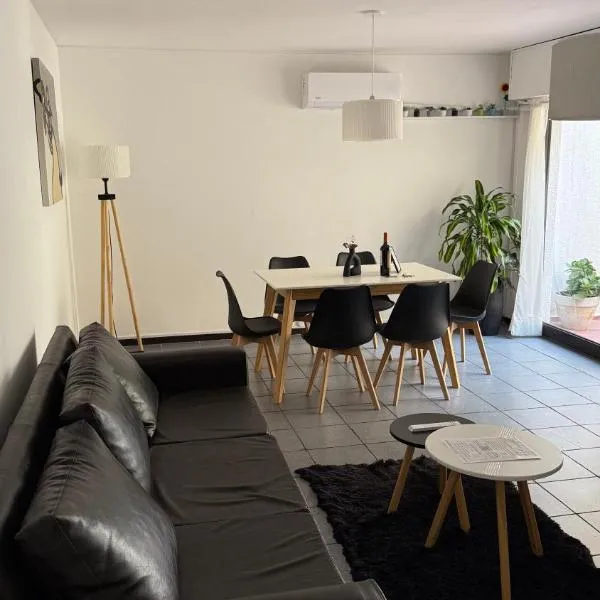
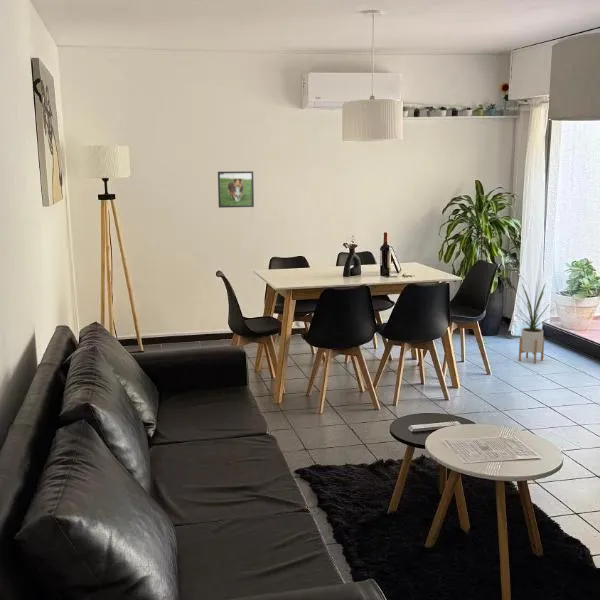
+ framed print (236, 189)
+ house plant (531, 320)
